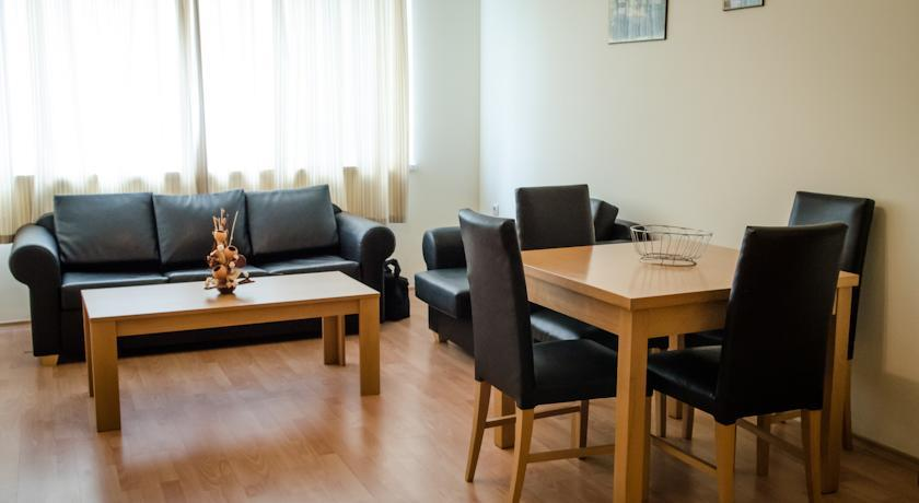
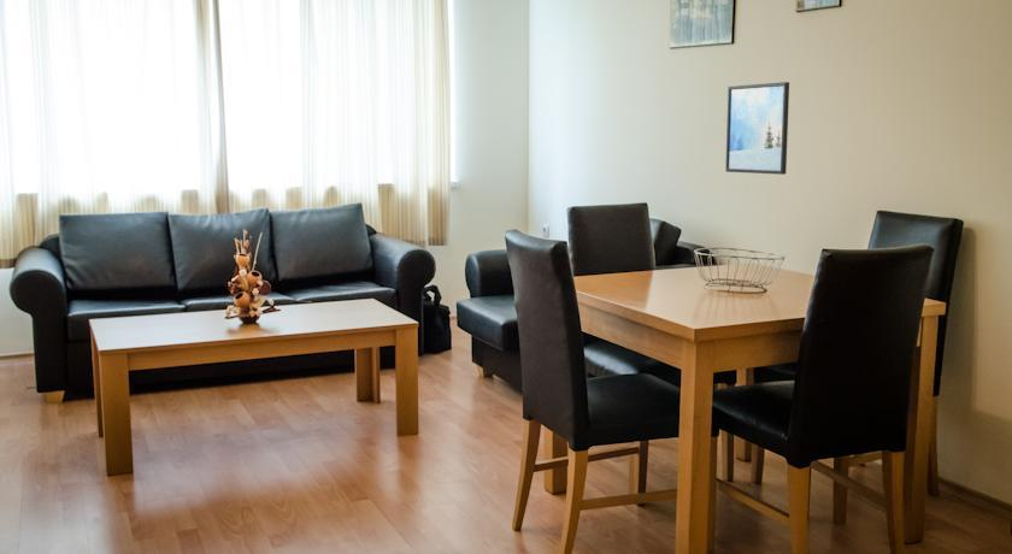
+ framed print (755, 129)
